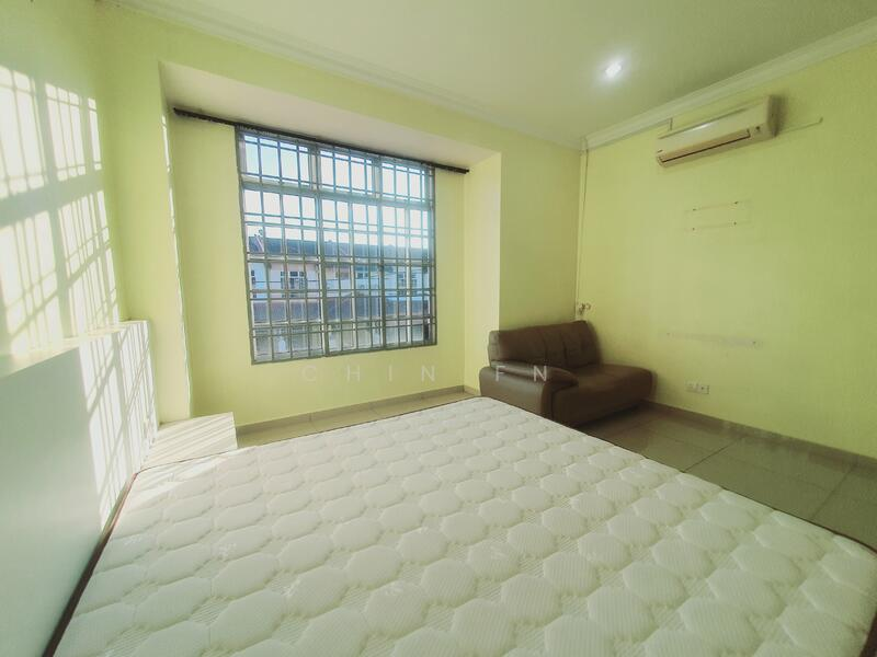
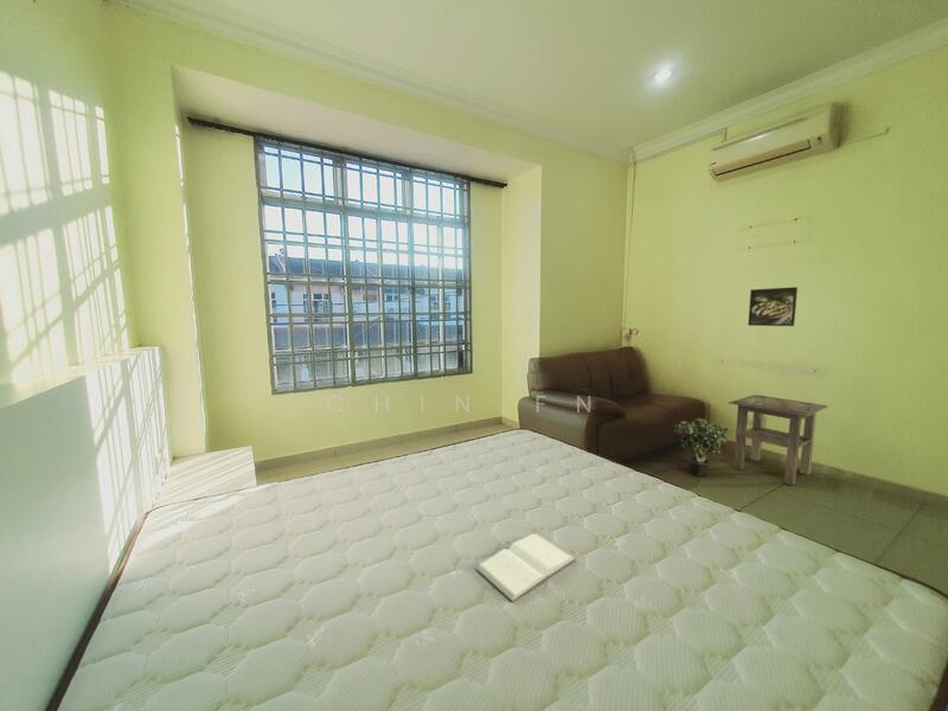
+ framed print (771, 307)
+ potted plant (702, 447)
+ side table (774, 436)
+ book (526, 561)
